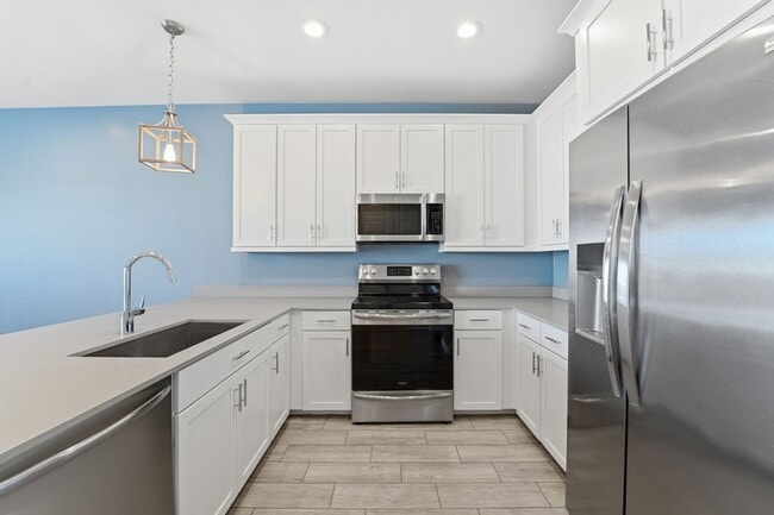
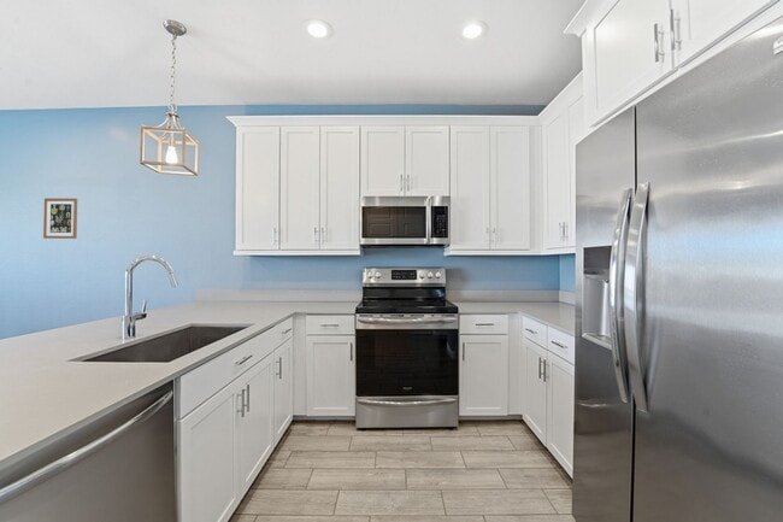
+ wall art (60, 218)
